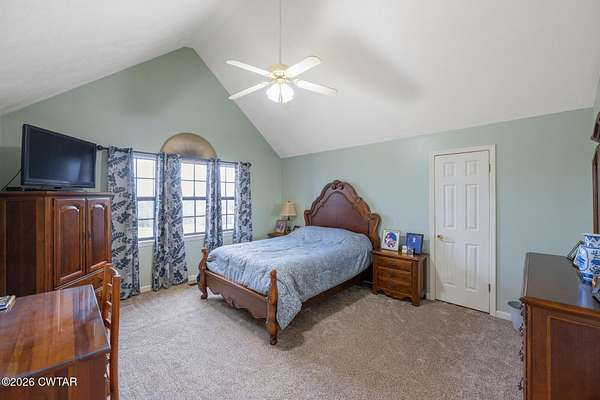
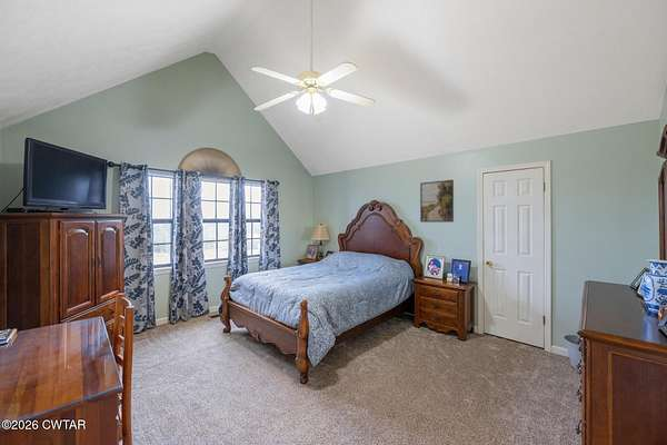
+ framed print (436, 201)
